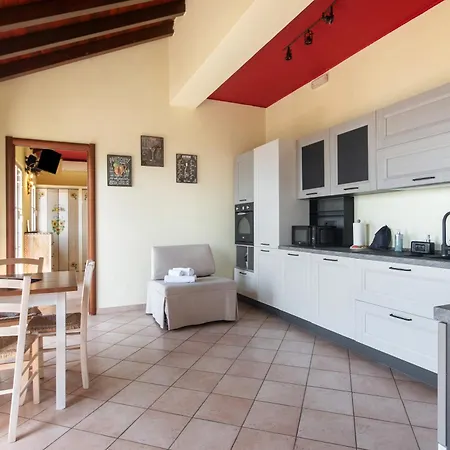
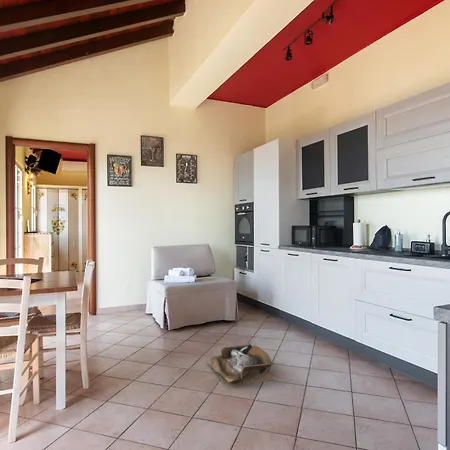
+ pet bed (240, 361)
